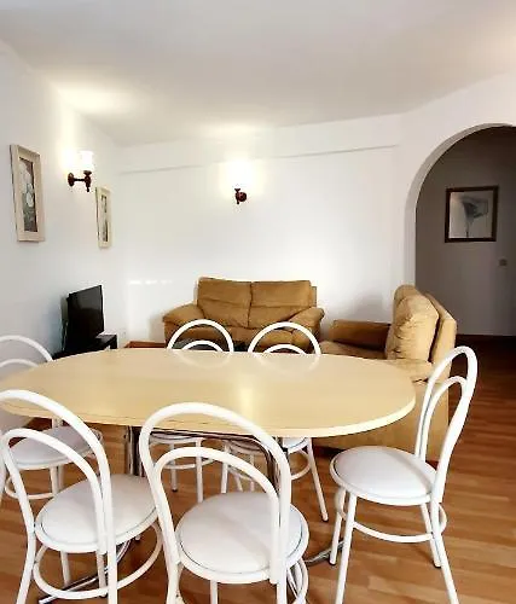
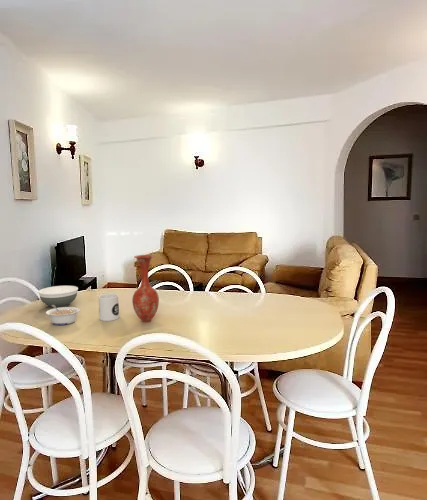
+ legume (62, 315)
+ bowl (58, 297)
+ mug (110, 305)
+ vase (145, 289)
